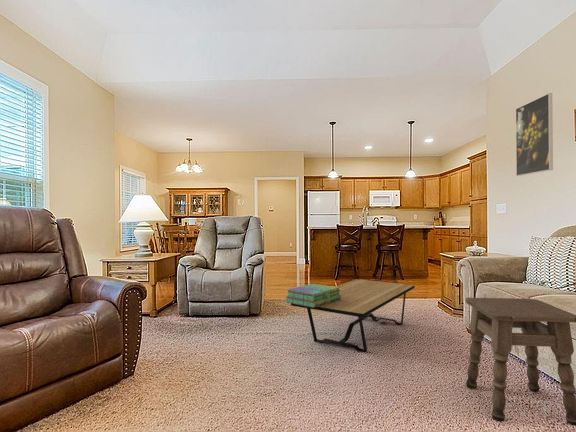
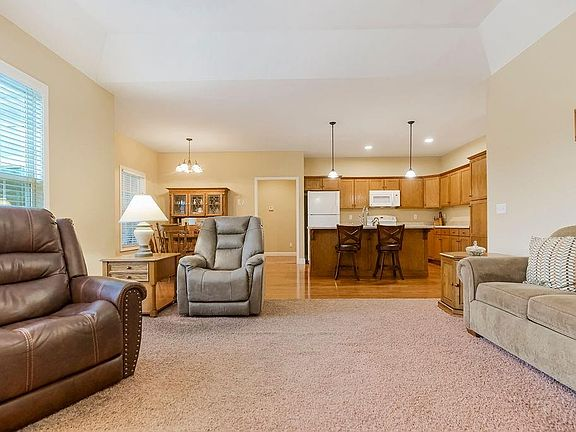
- stack of books (313, 295)
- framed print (533, 137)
- coffee table (359, 312)
- side table (510, 351)
